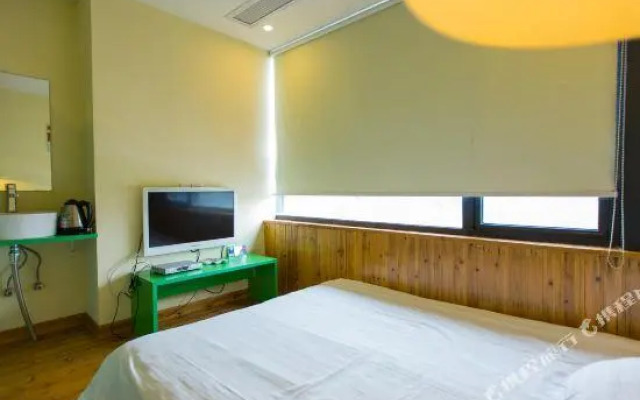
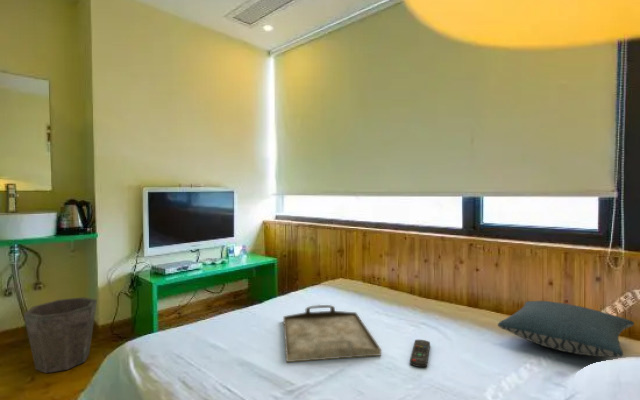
+ pillow (565, 325)
+ remote control (420, 352)
+ serving tray (326, 328)
+ waste bin (62, 334)
